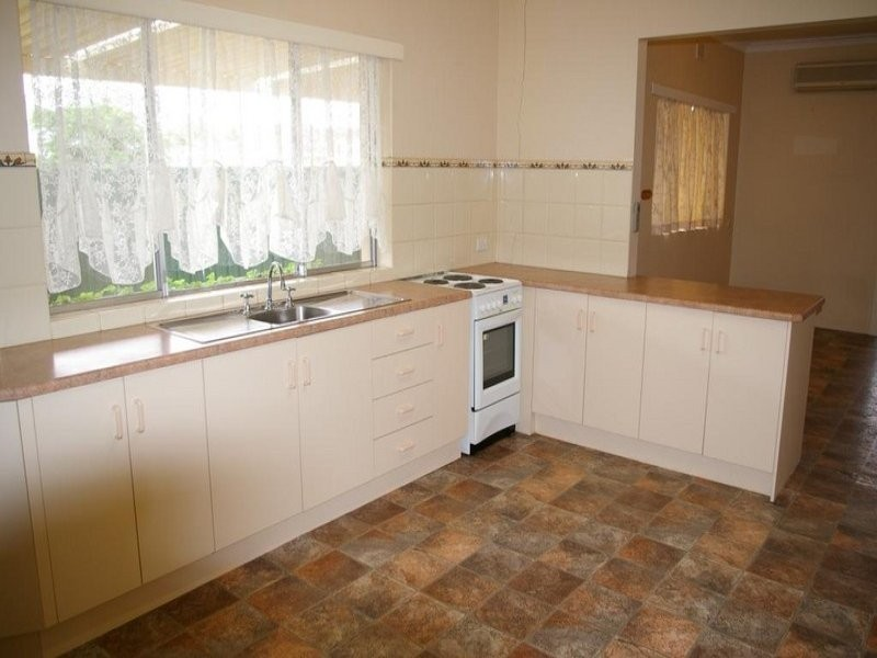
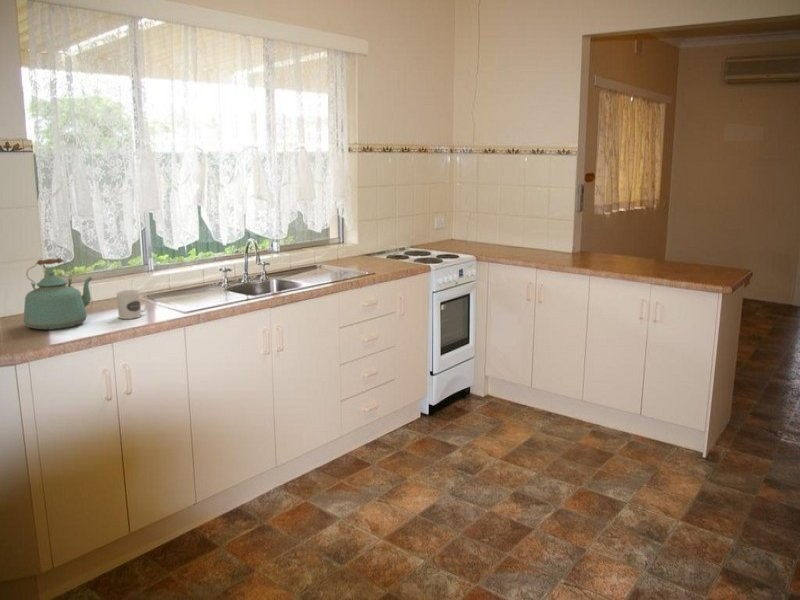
+ kettle (59, 291)
+ mug (133, 303)
